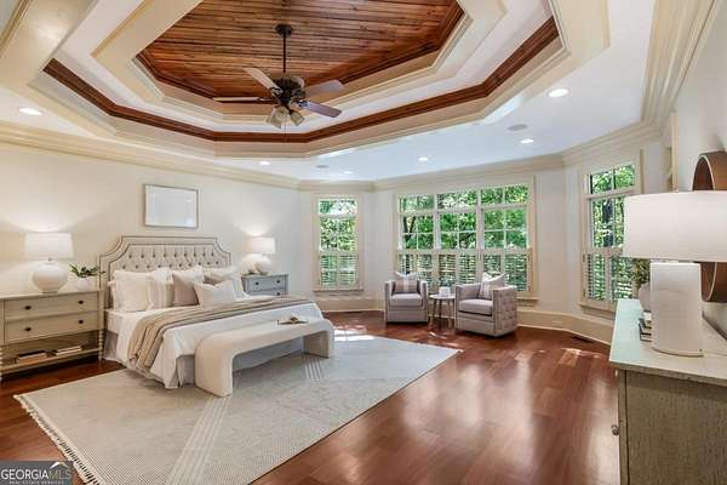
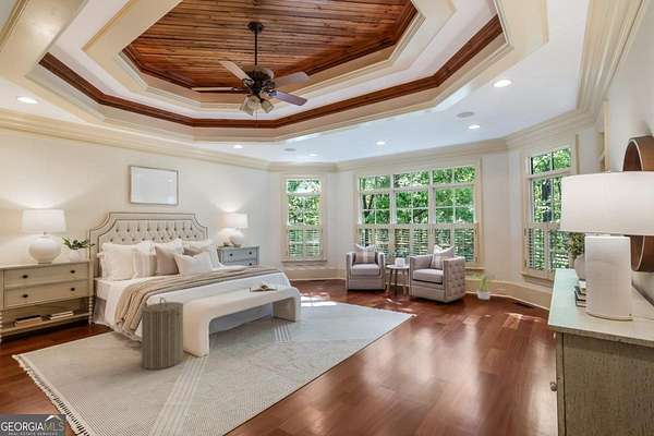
+ potted plant (484, 286)
+ laundry hamper (162, 329)
